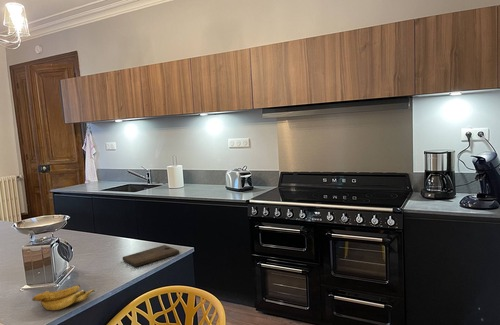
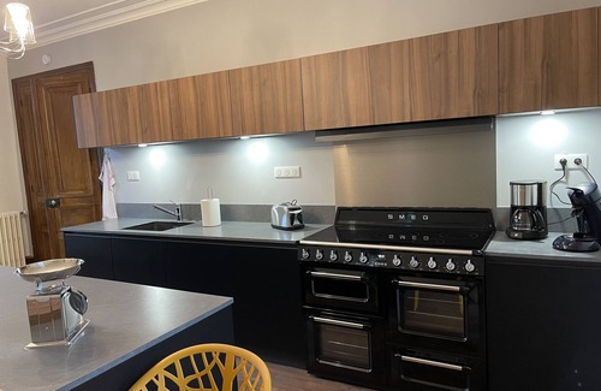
- cutting board (151, 255)
- banana (64, 293)
